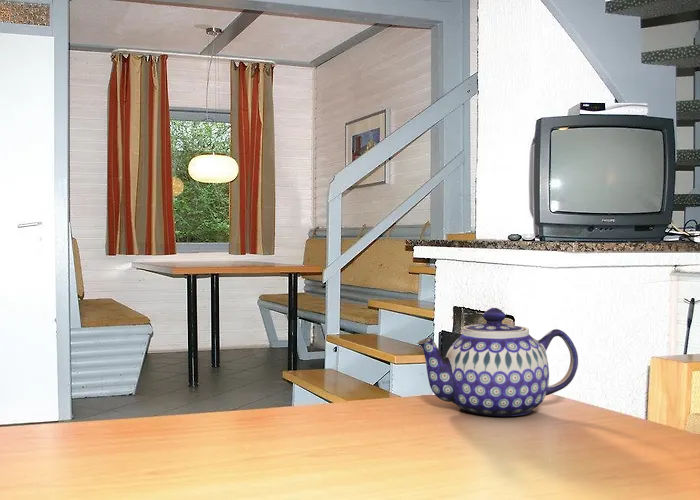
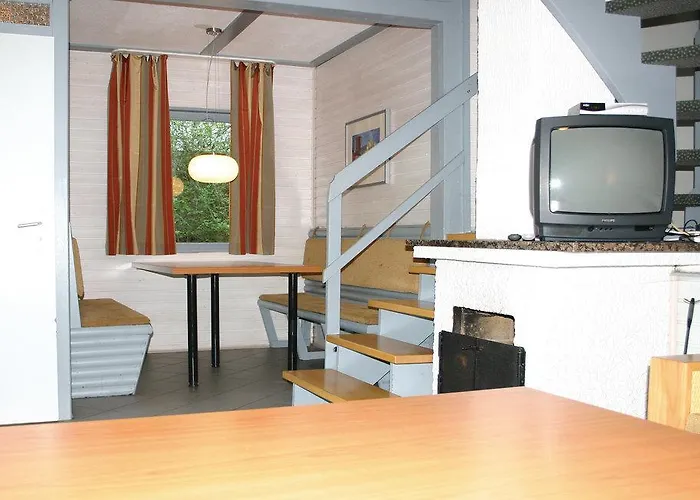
- teapot (498, 357)
